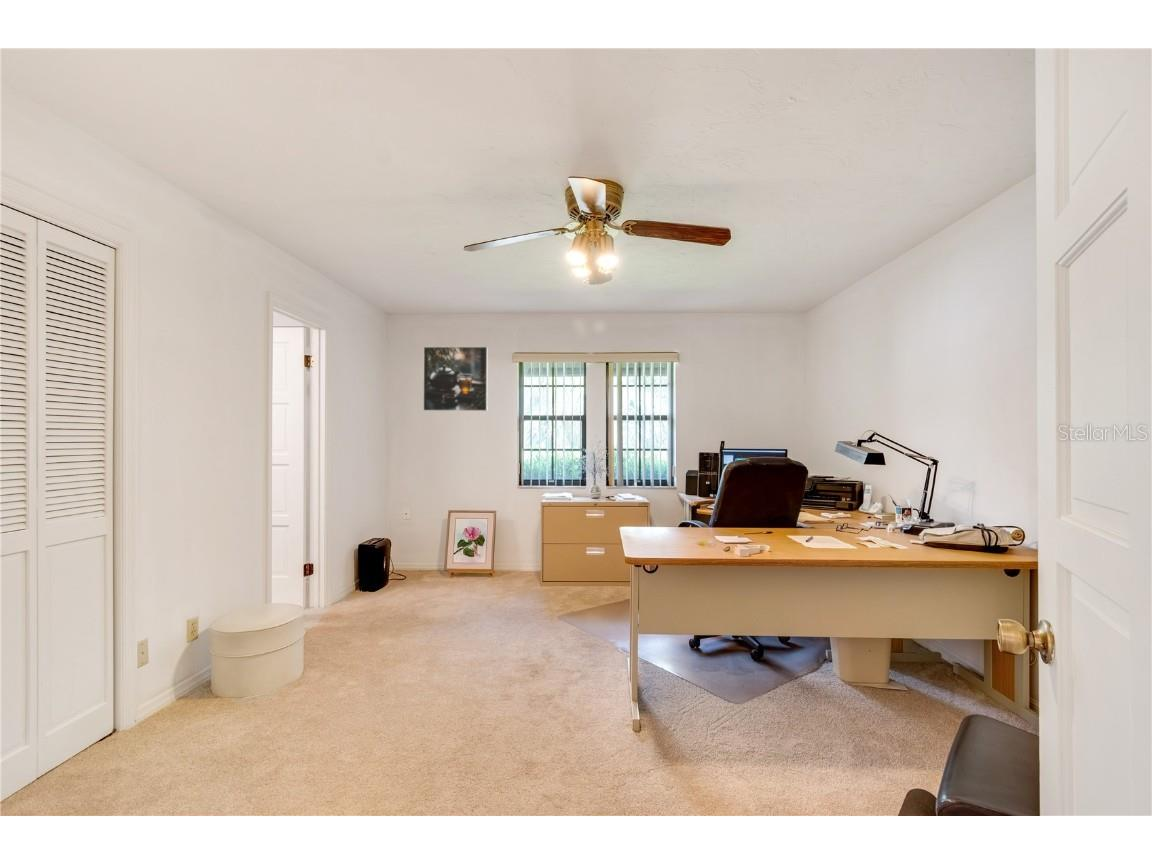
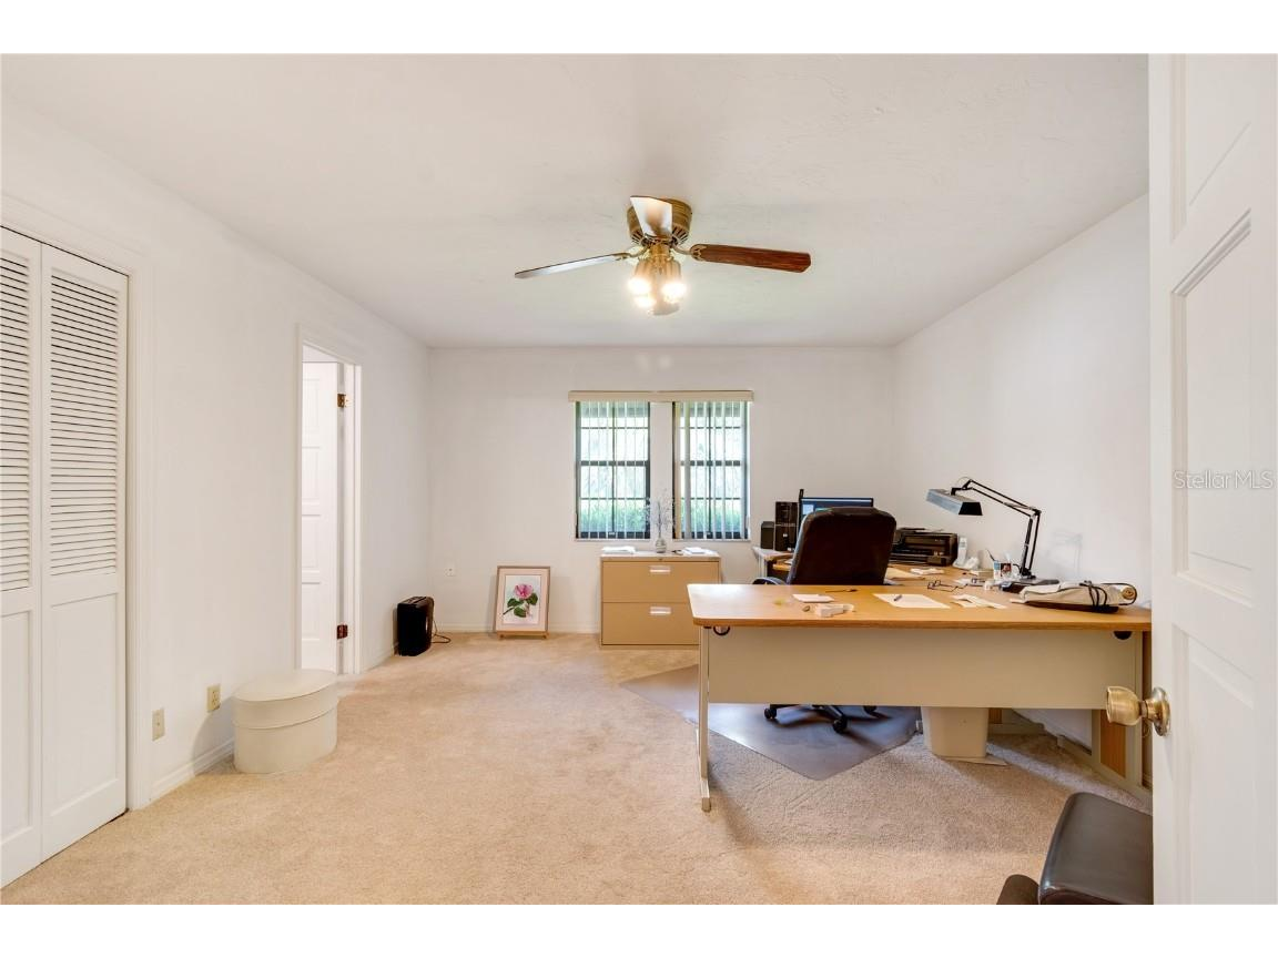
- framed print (455, 378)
